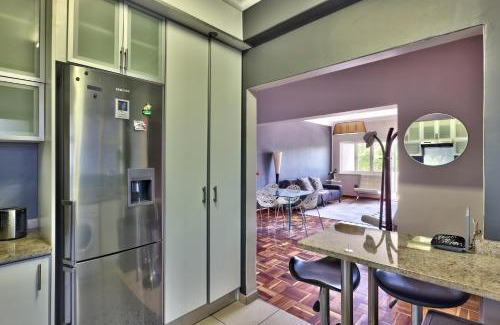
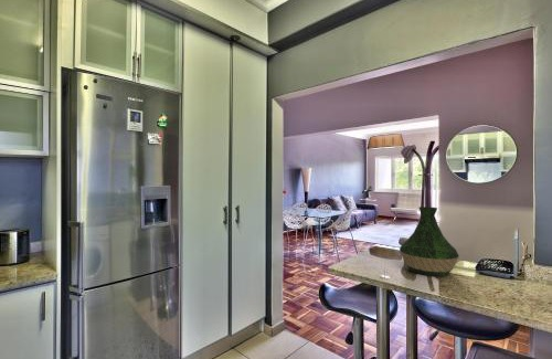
+ vase (427, 239)
